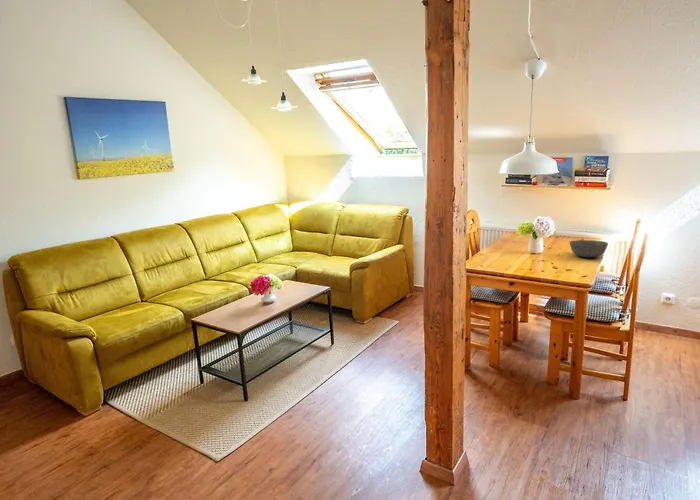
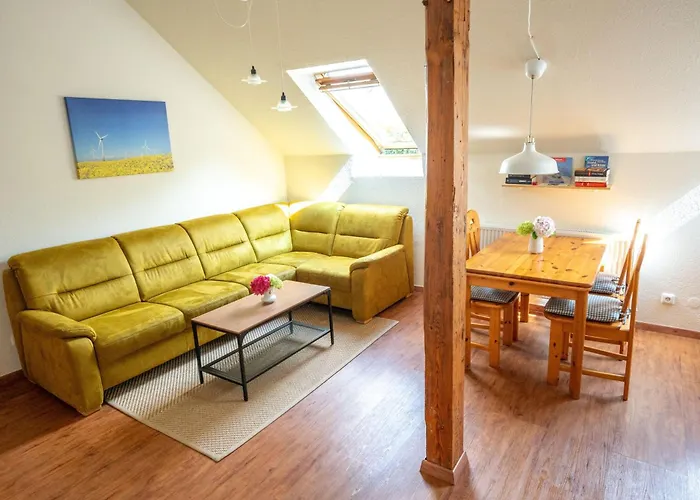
- bowl (587, 249)
